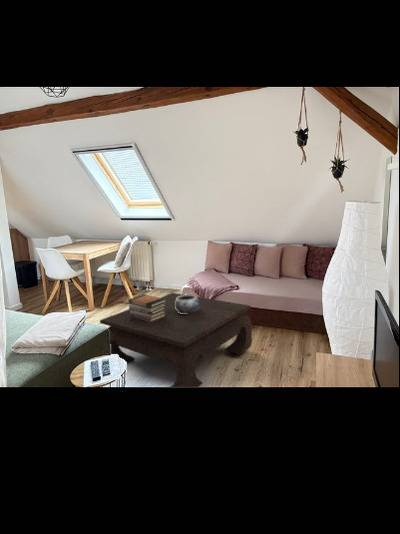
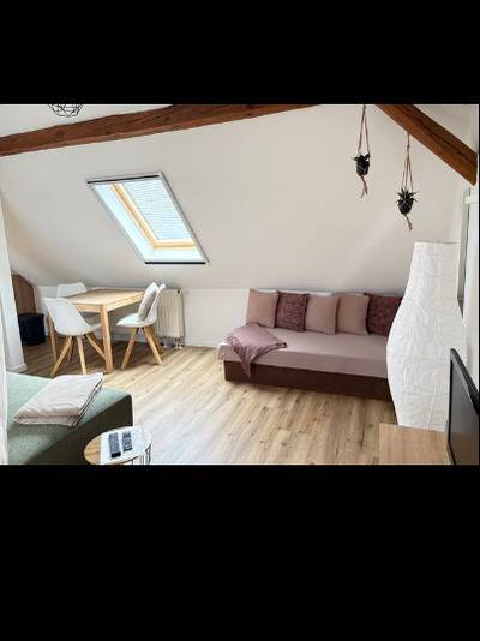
- book stack (147, 307)
- coffee table (178, 335)
- decorative bowl (186, 304)
